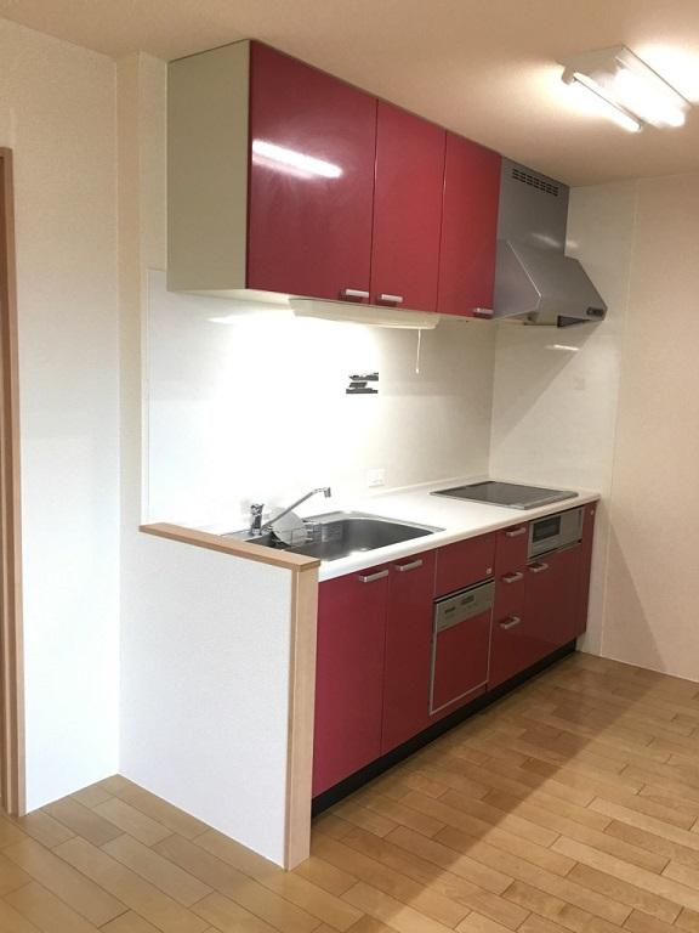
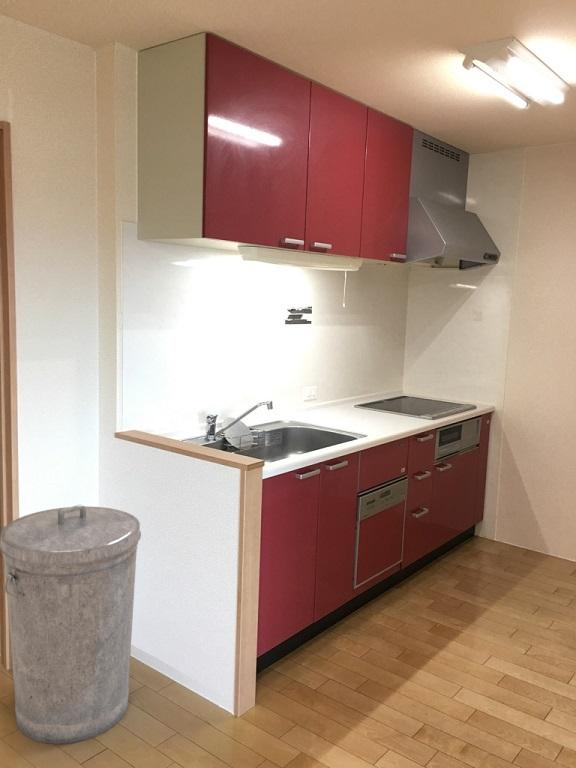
+ trash can (72, 610)
